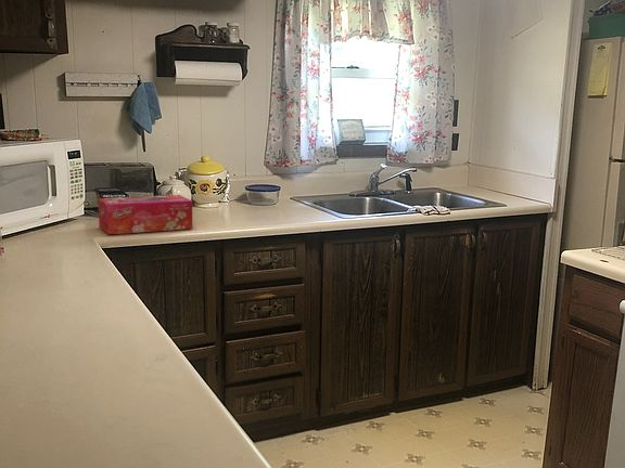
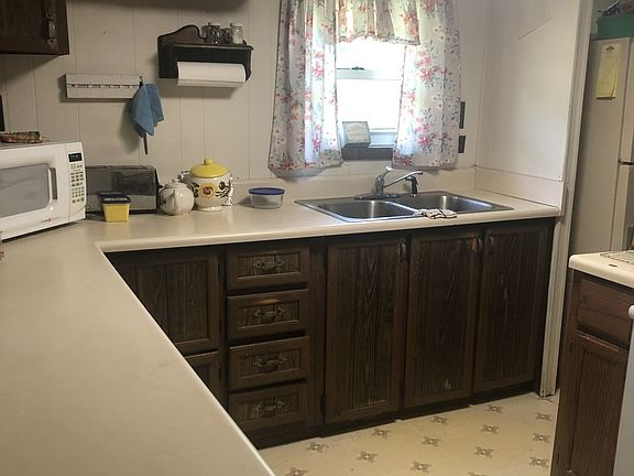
- tissue box (145, 213)
